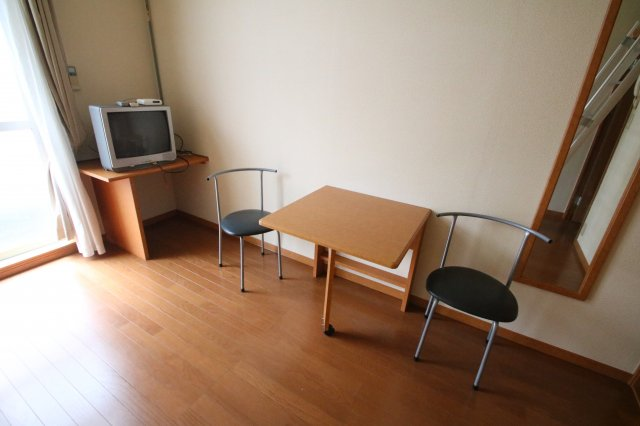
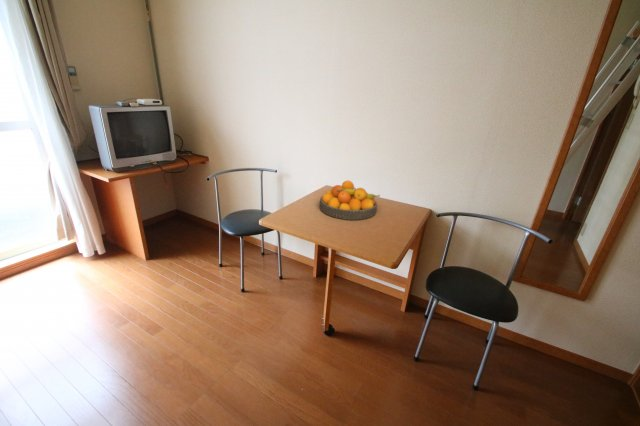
+ fruit bowl (348, 197)
